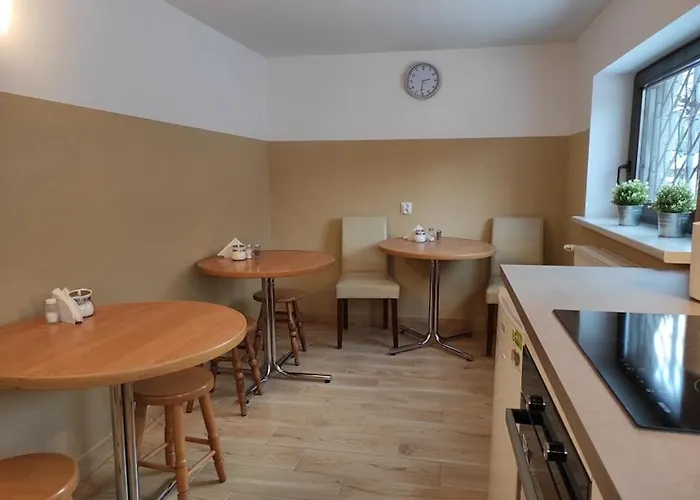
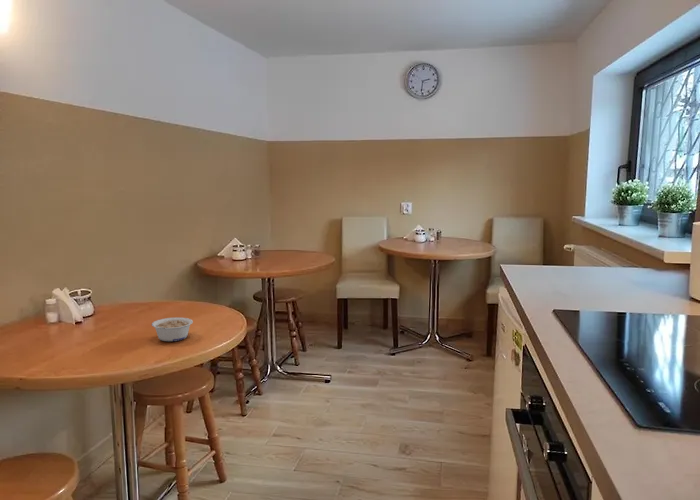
+ legume (173, 328)
